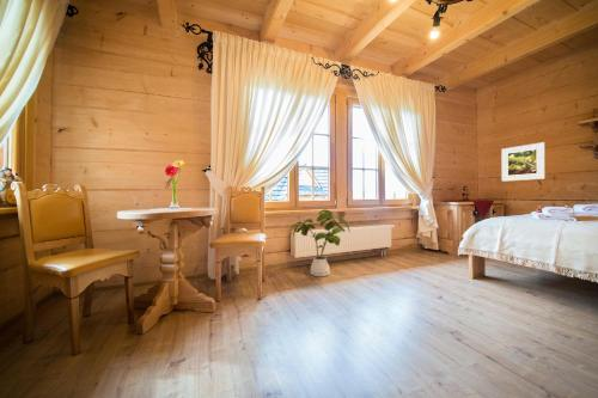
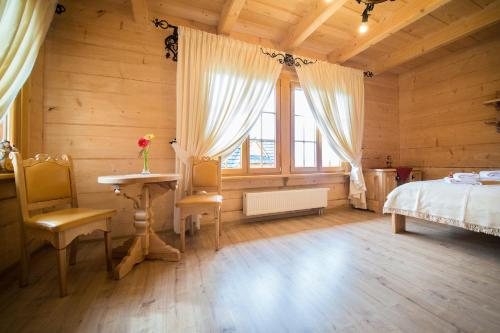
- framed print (521, 163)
- house plant (325, 243)
